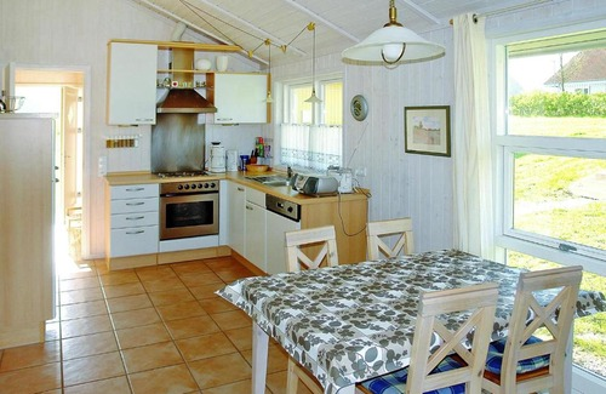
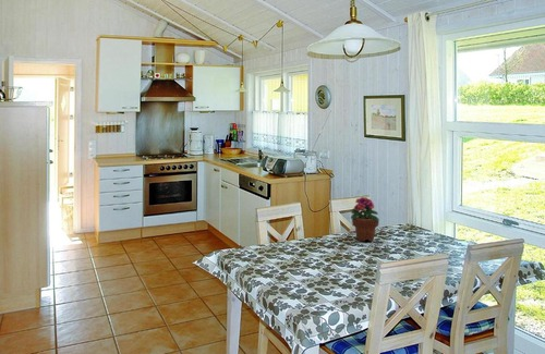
+ potted flower (364, 218)
